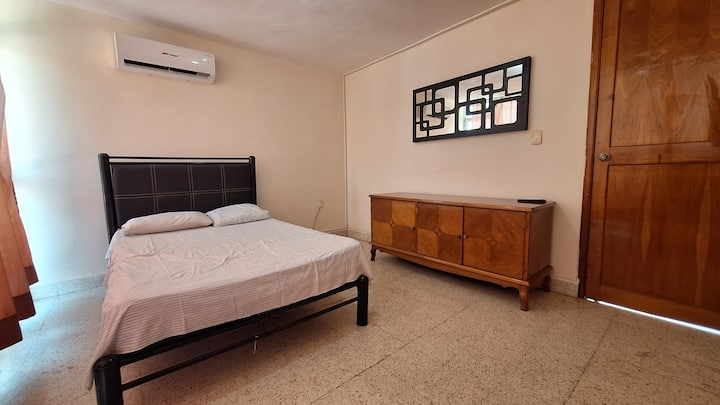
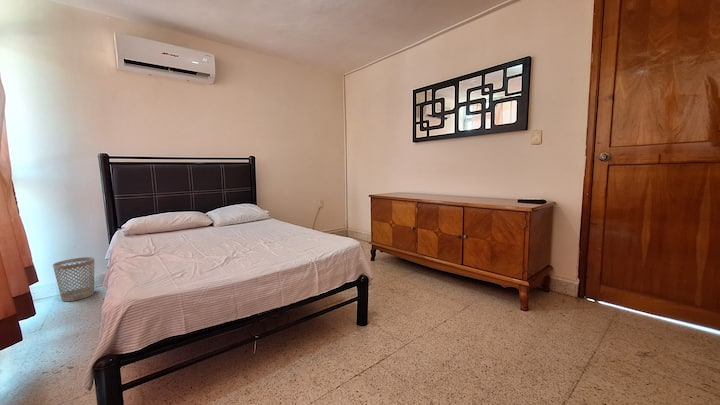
+ wastebasket (76, 278)
